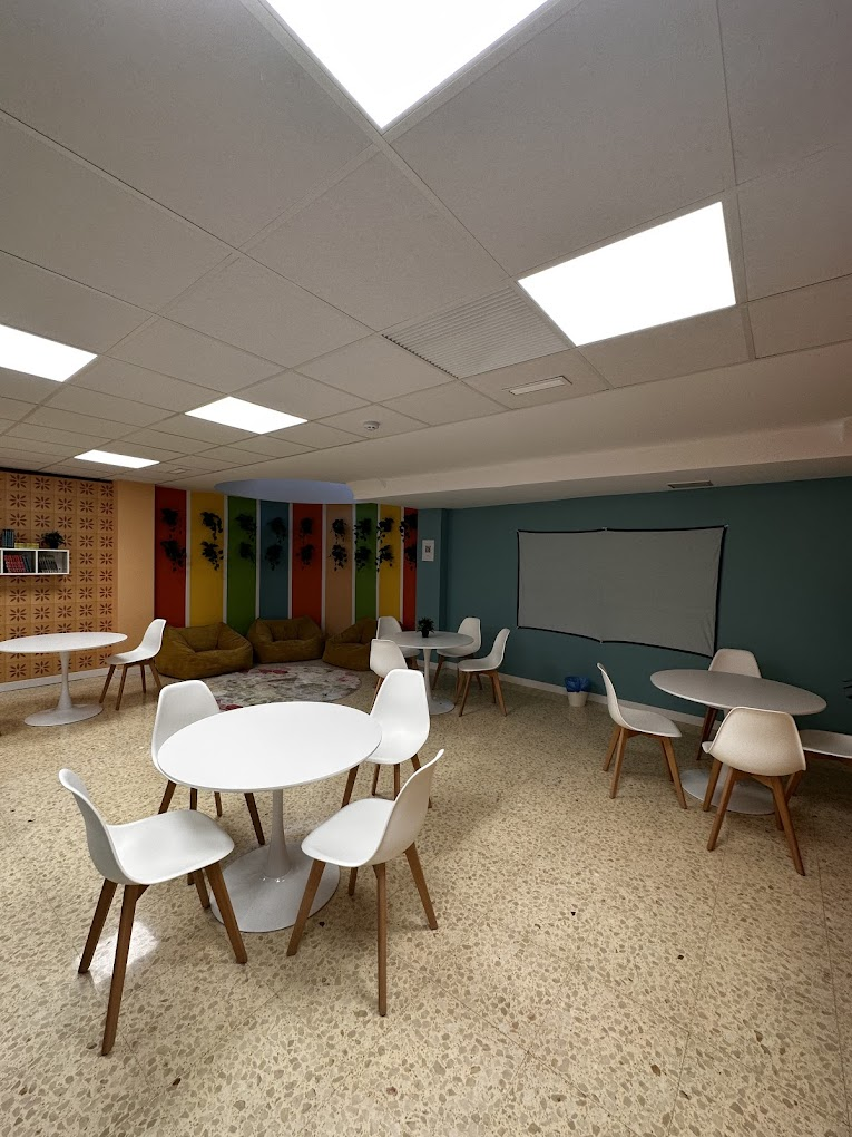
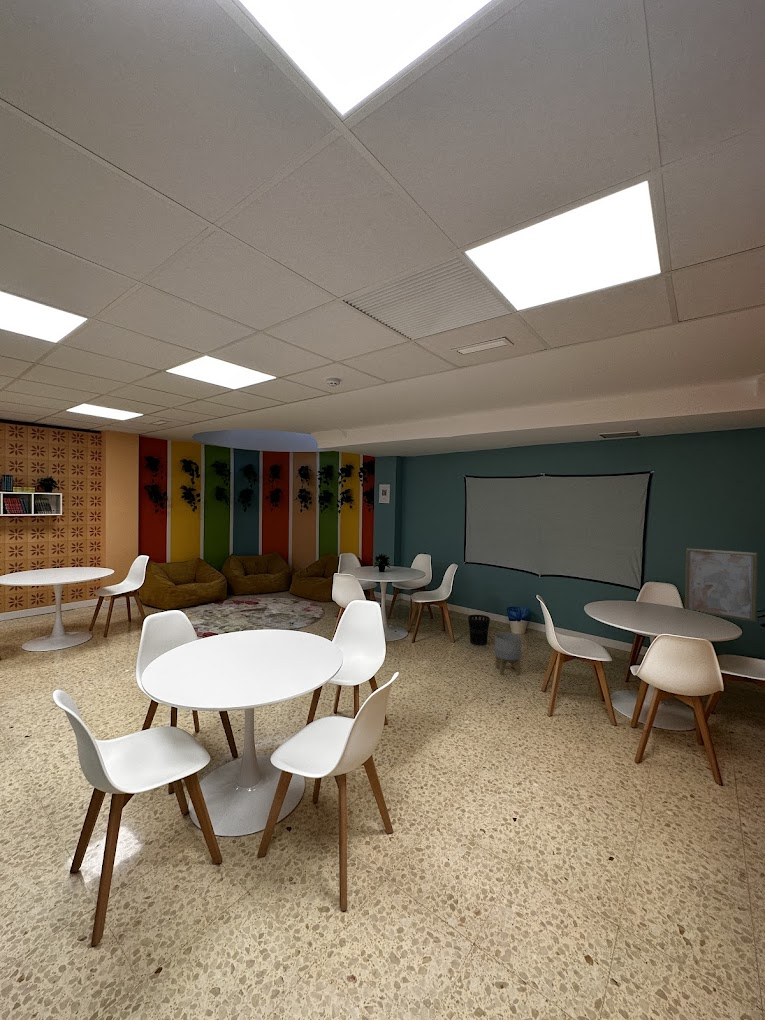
+ wastebasket (478, 629)
+ planter (507, 653)
+ wall art (719, 583)
